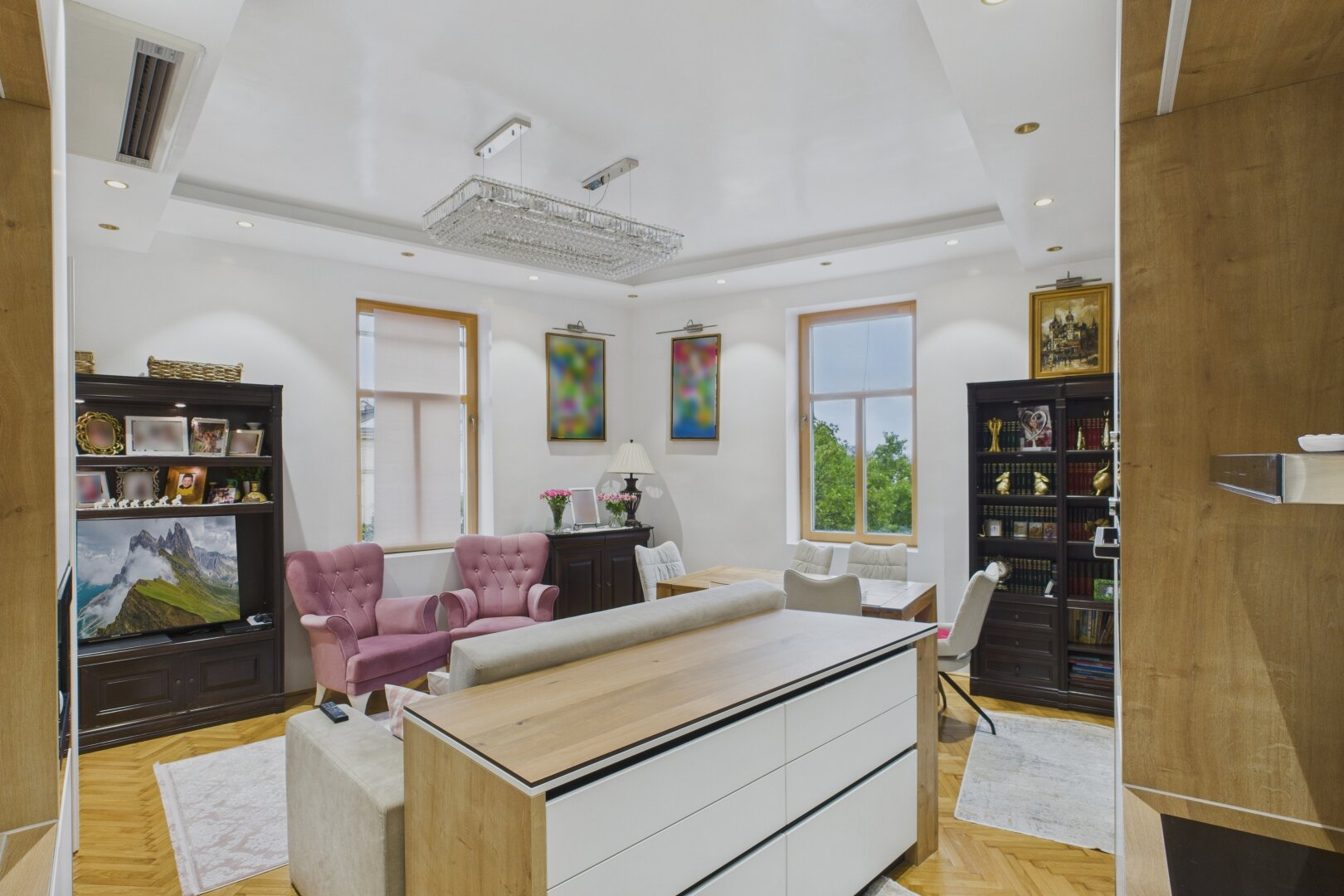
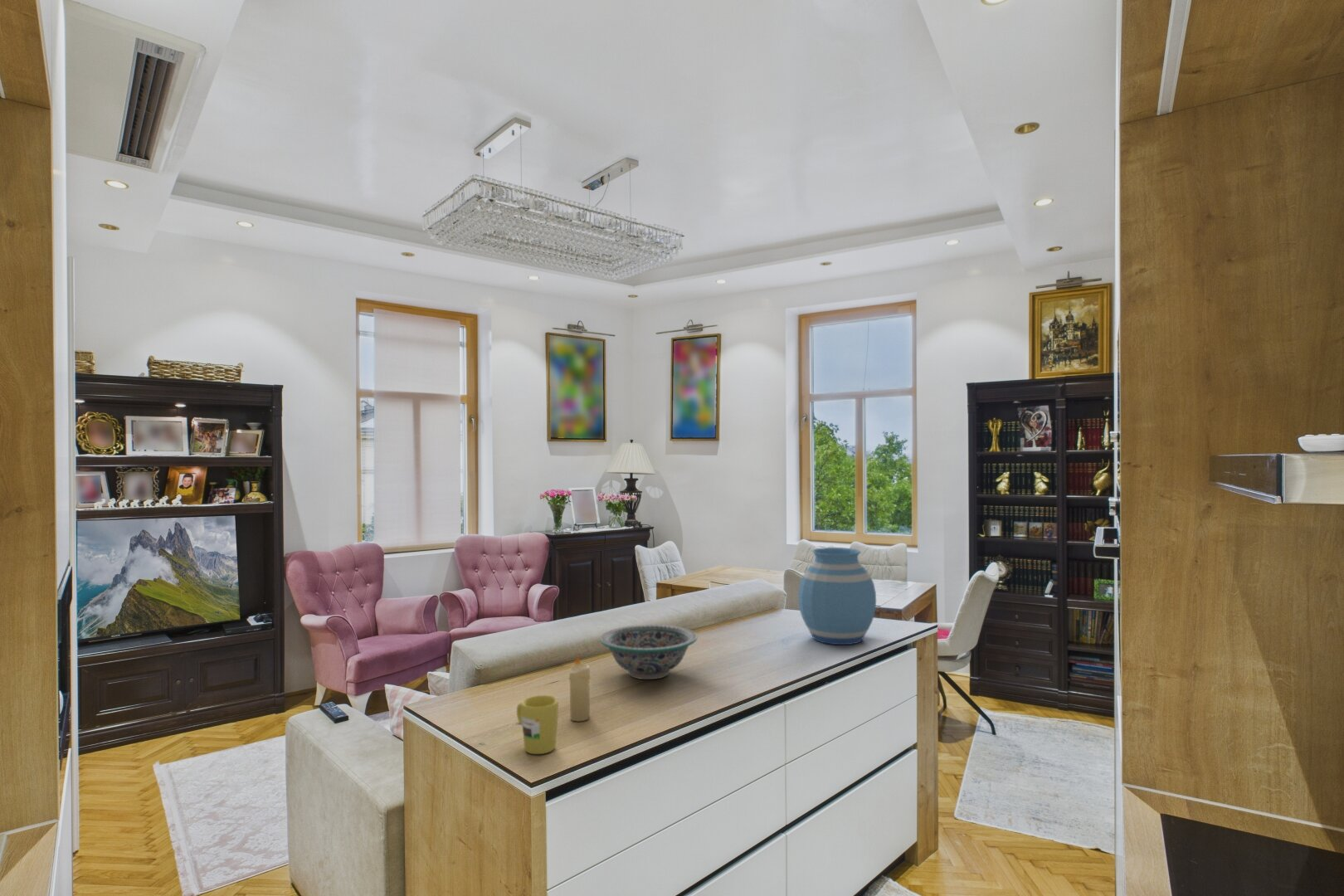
+ vase (836, 594)
+ decorative bowl (649, 655)
+ mug (534, 722)
+ candle (580, 686)
